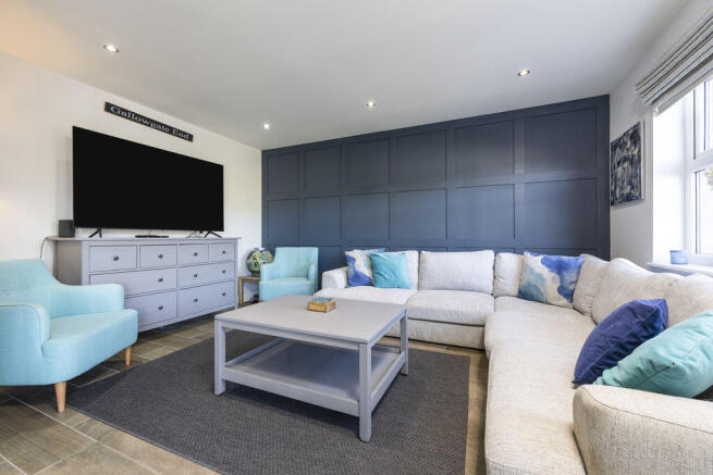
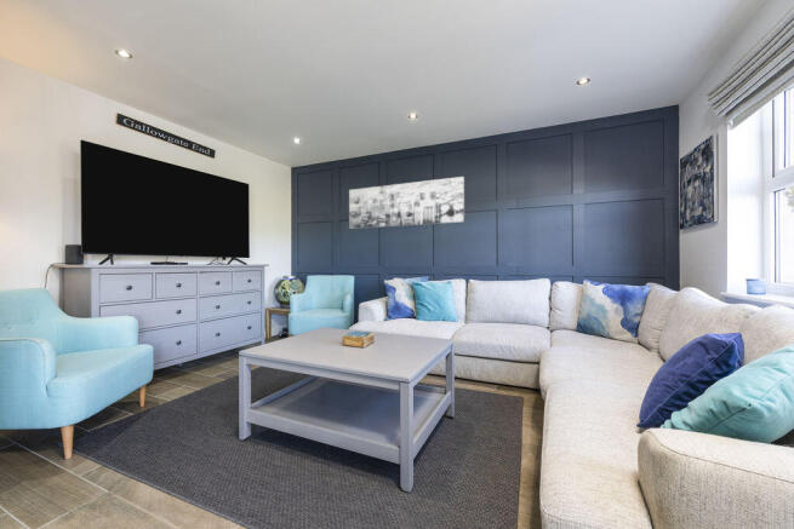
+ wall art (402, 205)
